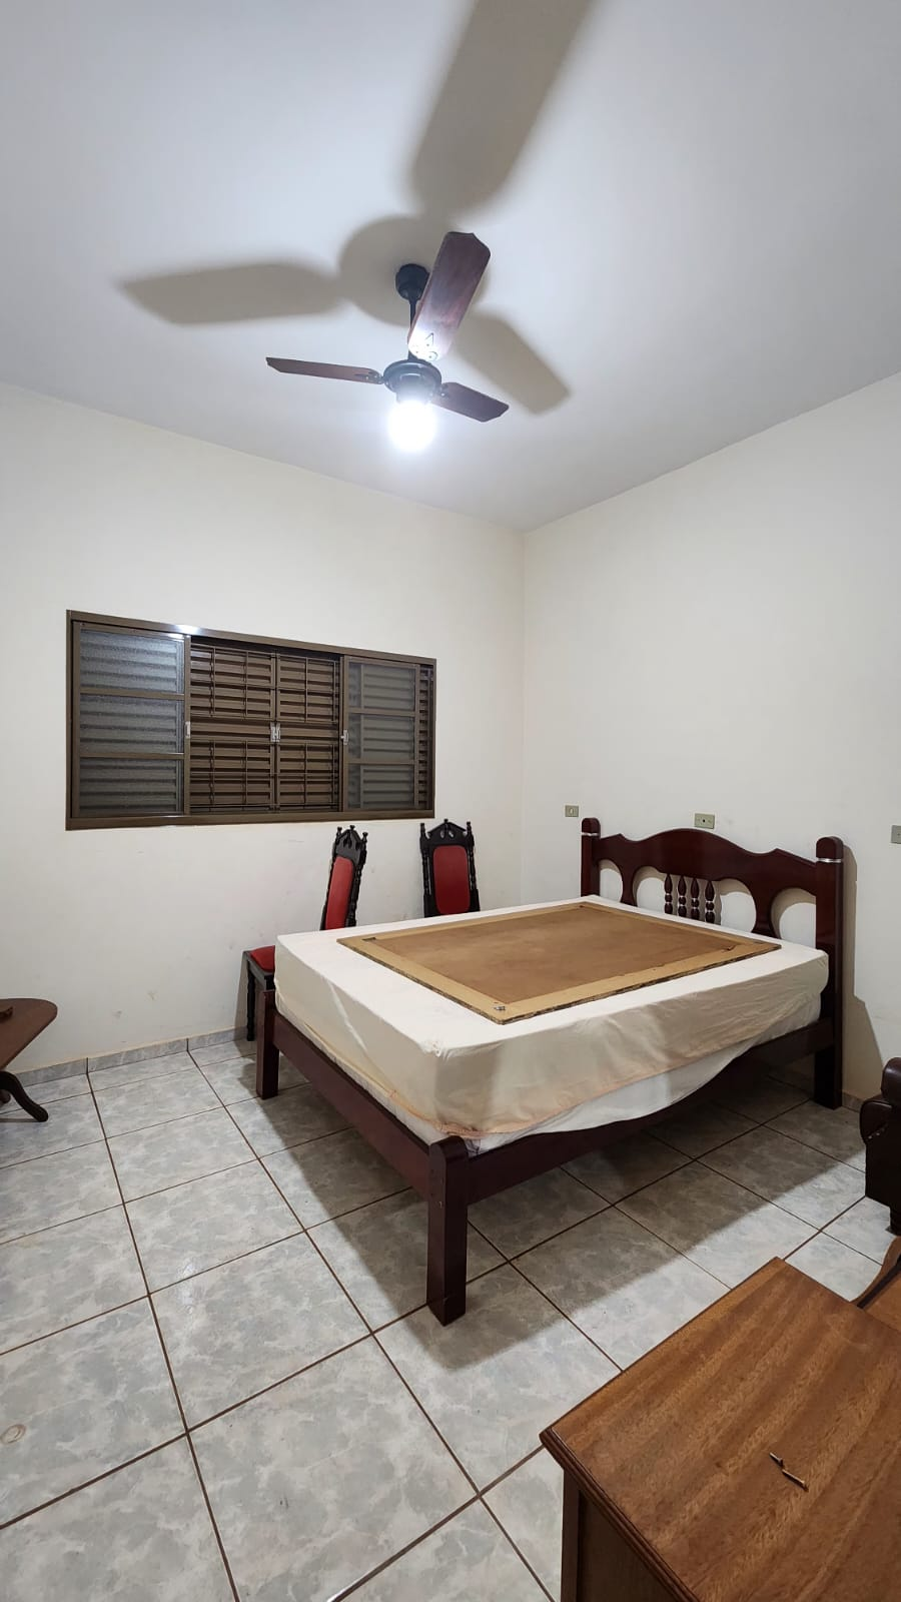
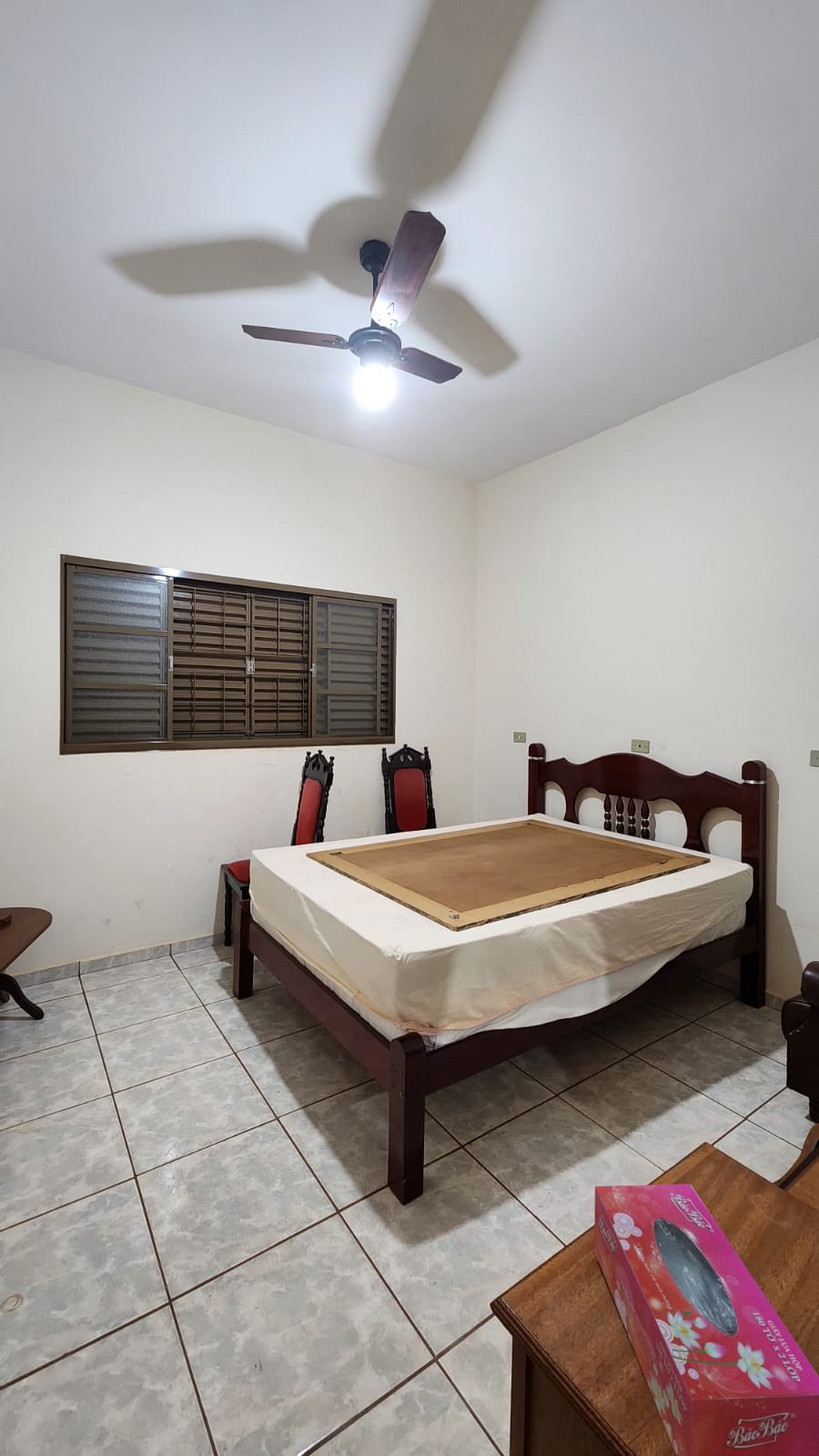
+ tissue box (691, 1309)
